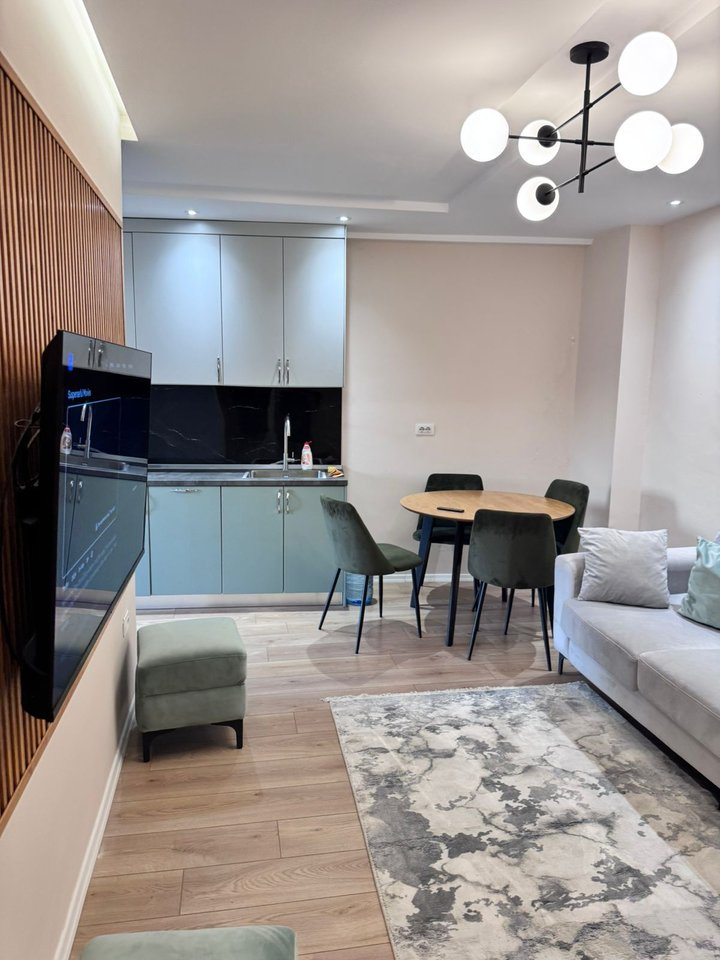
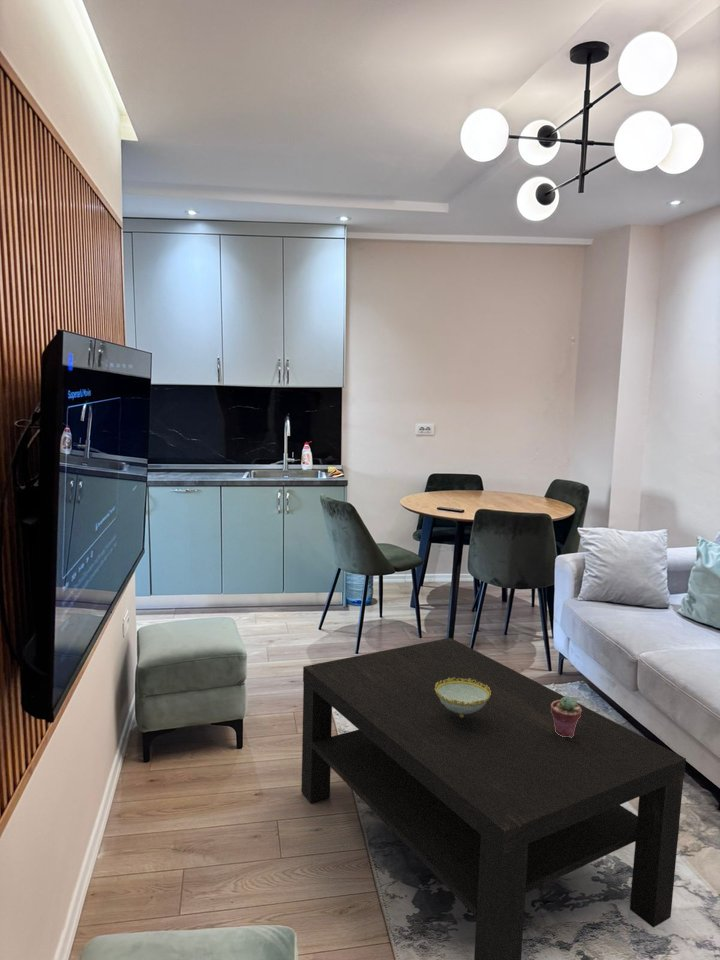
+ decorative bowl (462, 702)
+ coffee table (465, 777)
+ potted succulent (565, 713)
